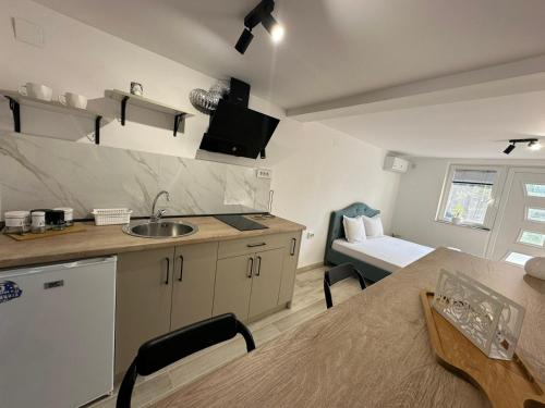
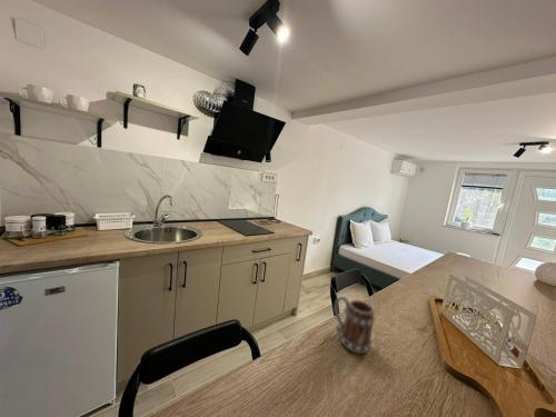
+ mug (351, 321)
